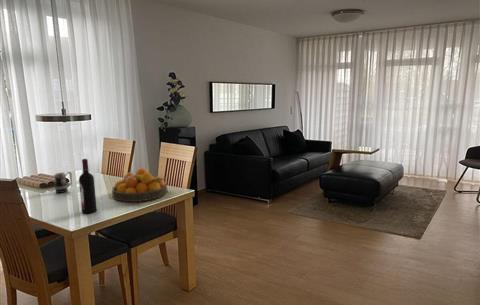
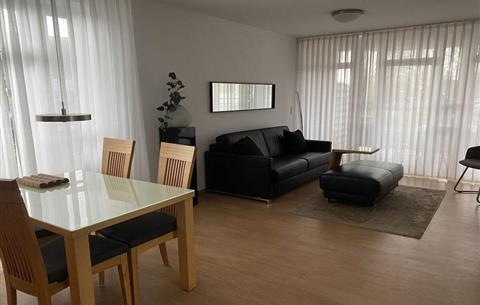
- wine bottle (87, 185)
- mug (63, 181)
- fruit bowl (139, 182)
